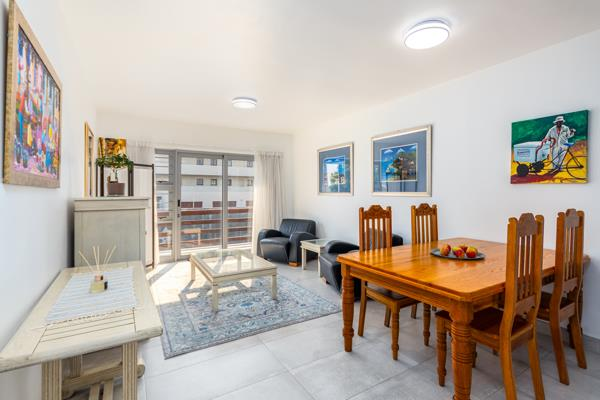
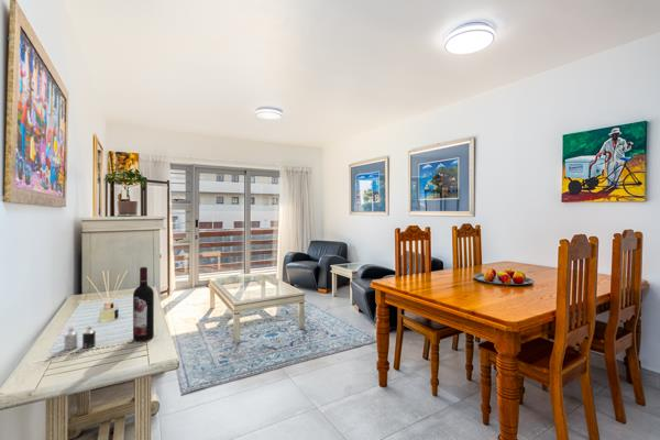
+ candle (82, 337)
+ wine bottle (143, 302)
